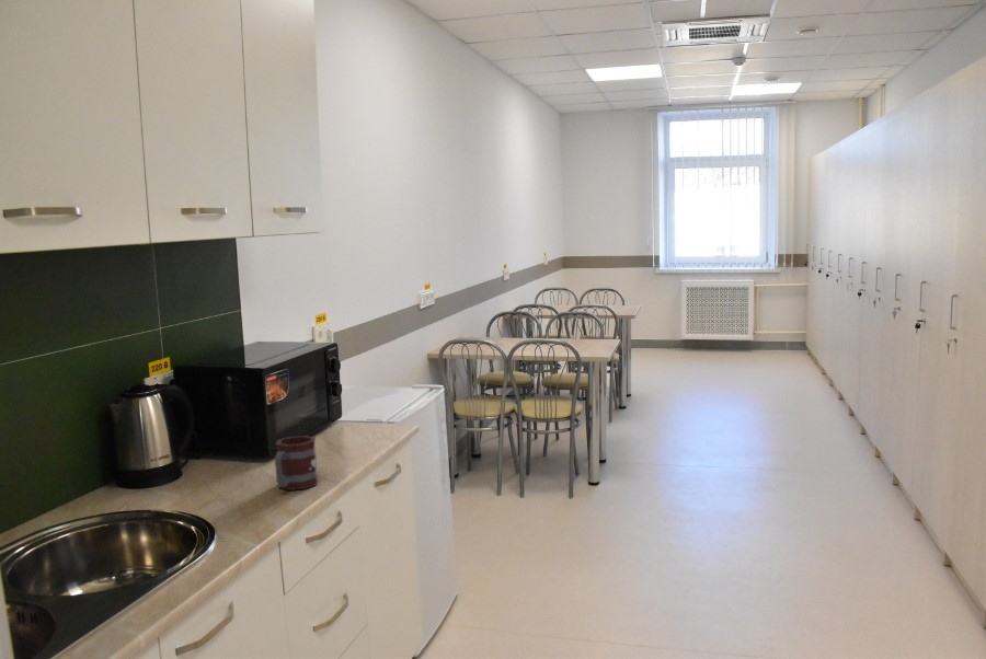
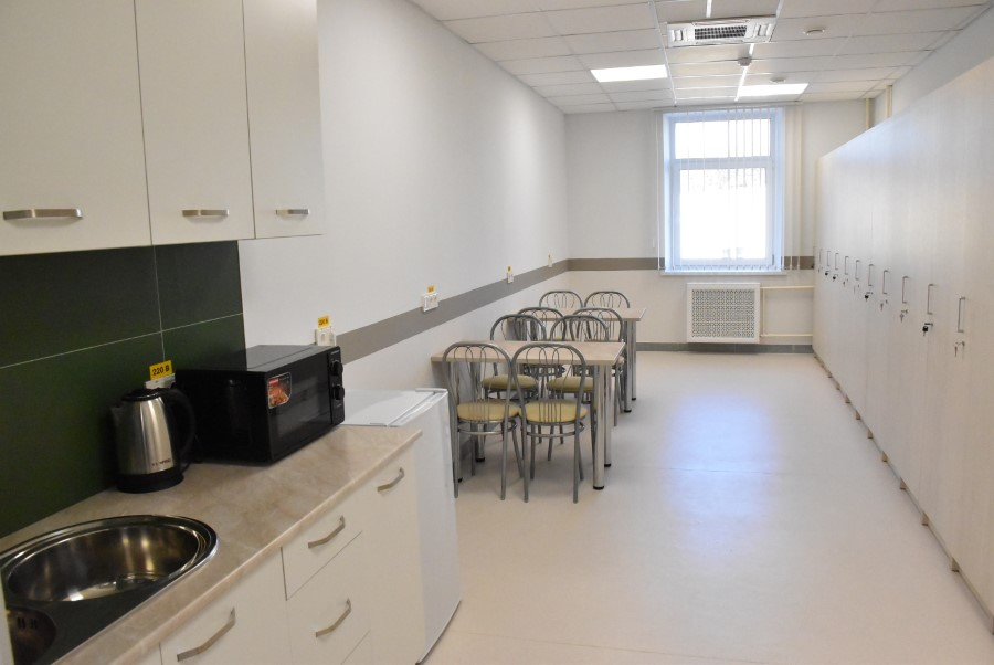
- mug (293, 464)
